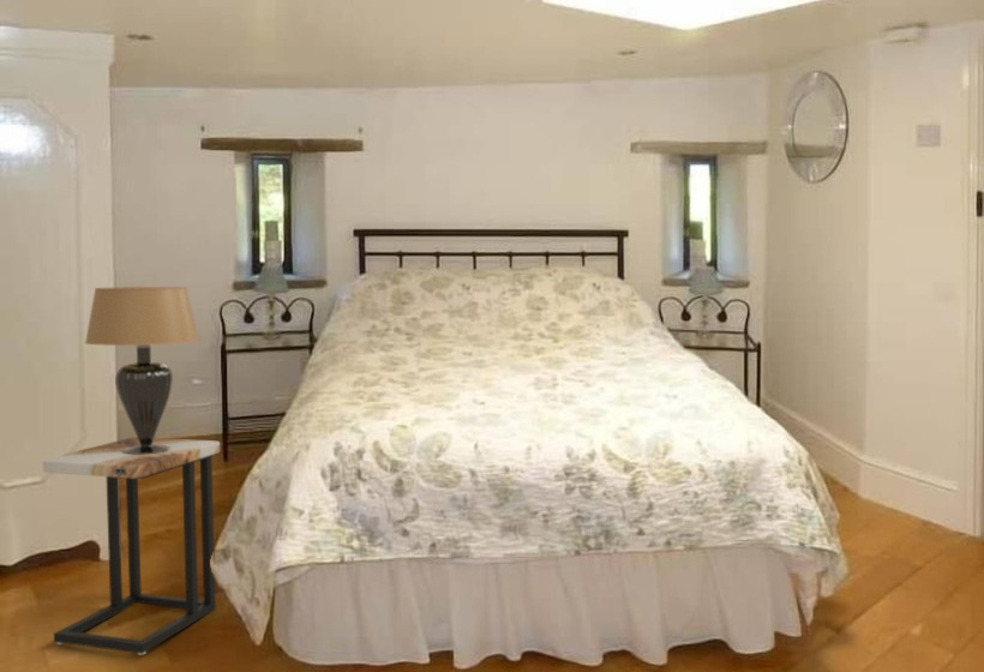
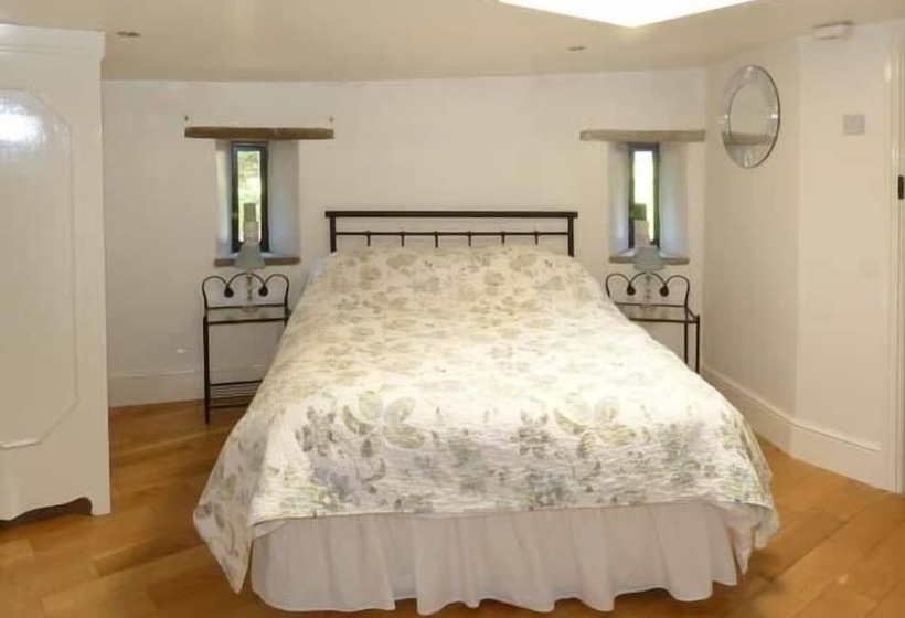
- table lamp (144, 368)
- side table (138, 538)
